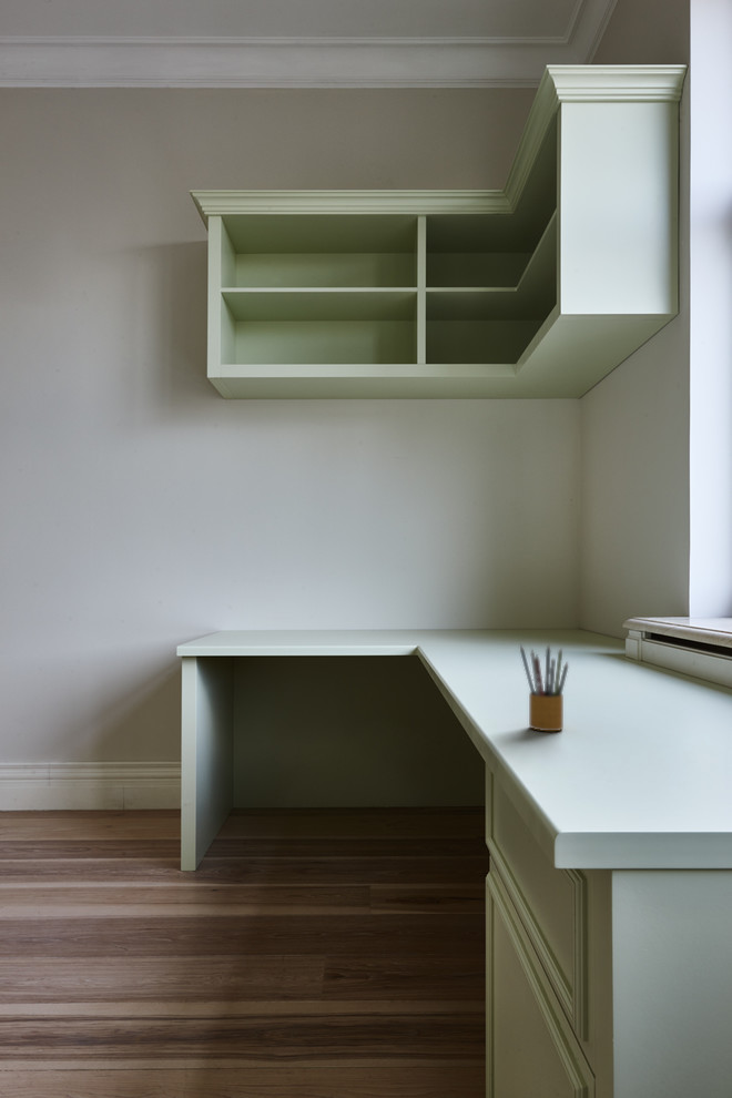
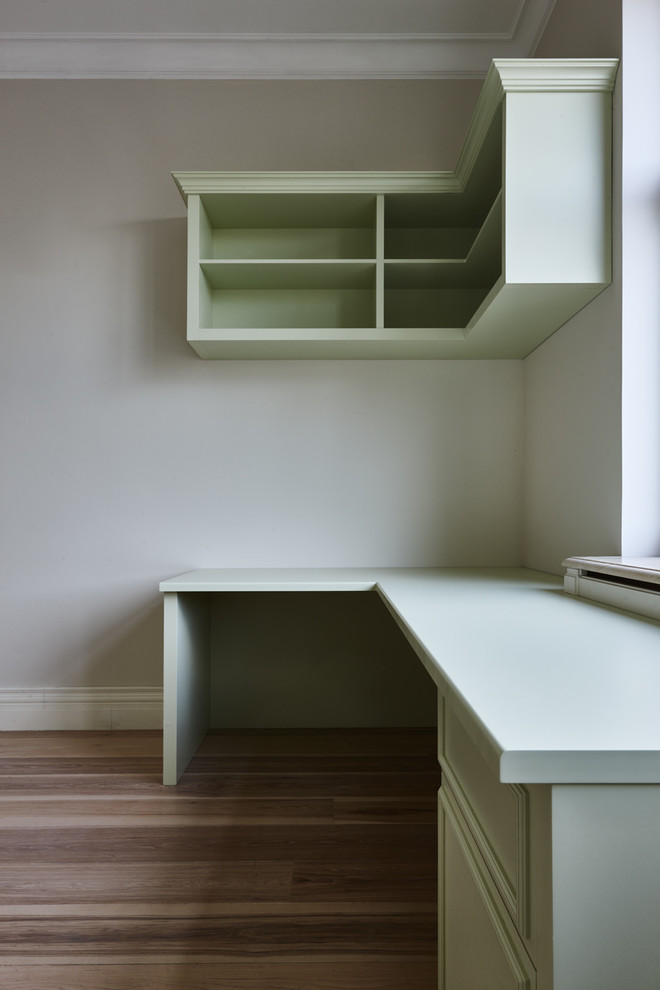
- pencil box (545, 684)
